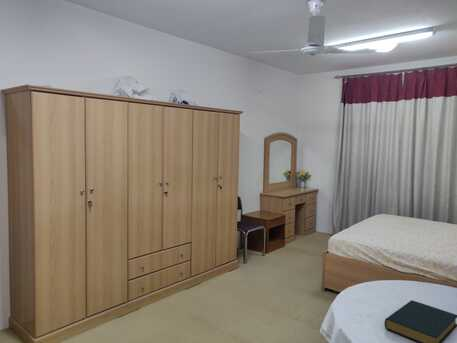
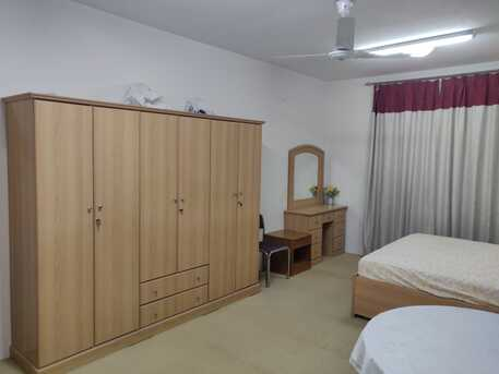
- hardback book (421, 321)
